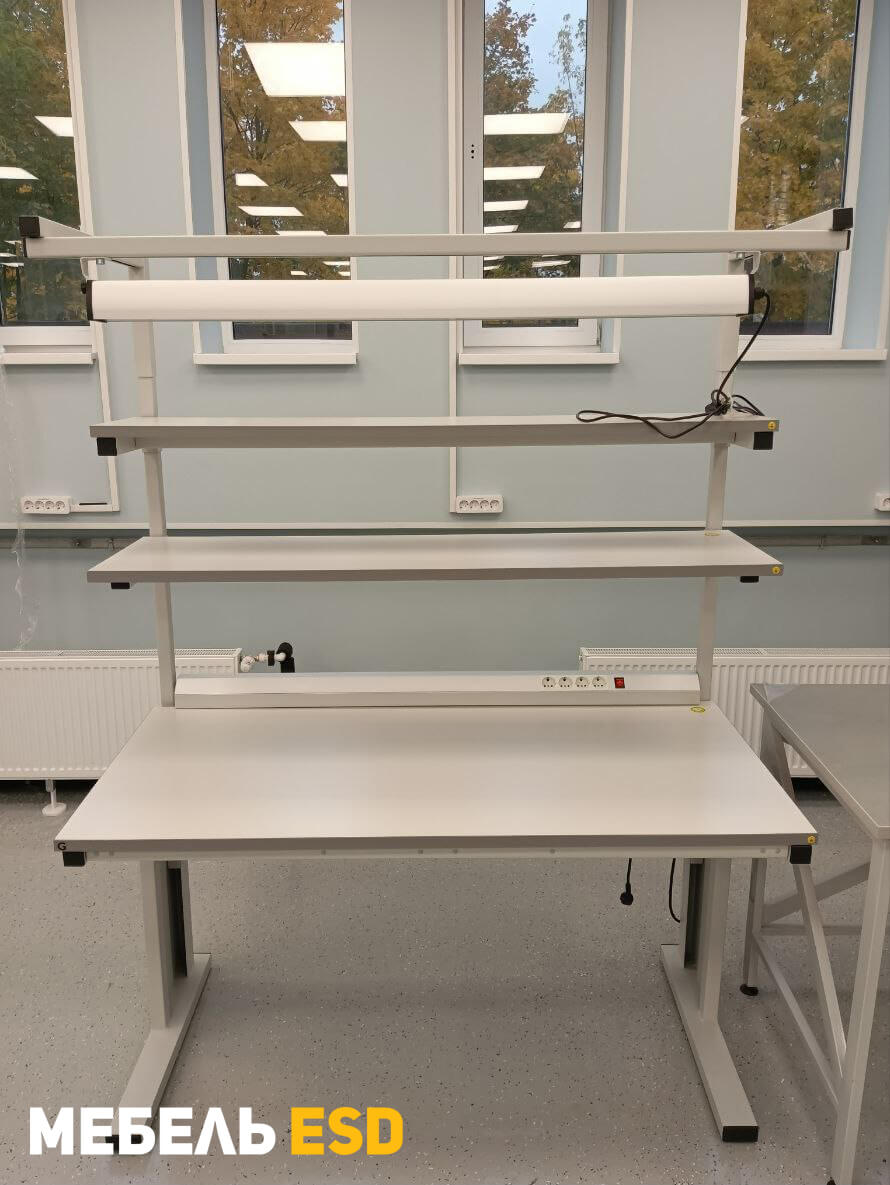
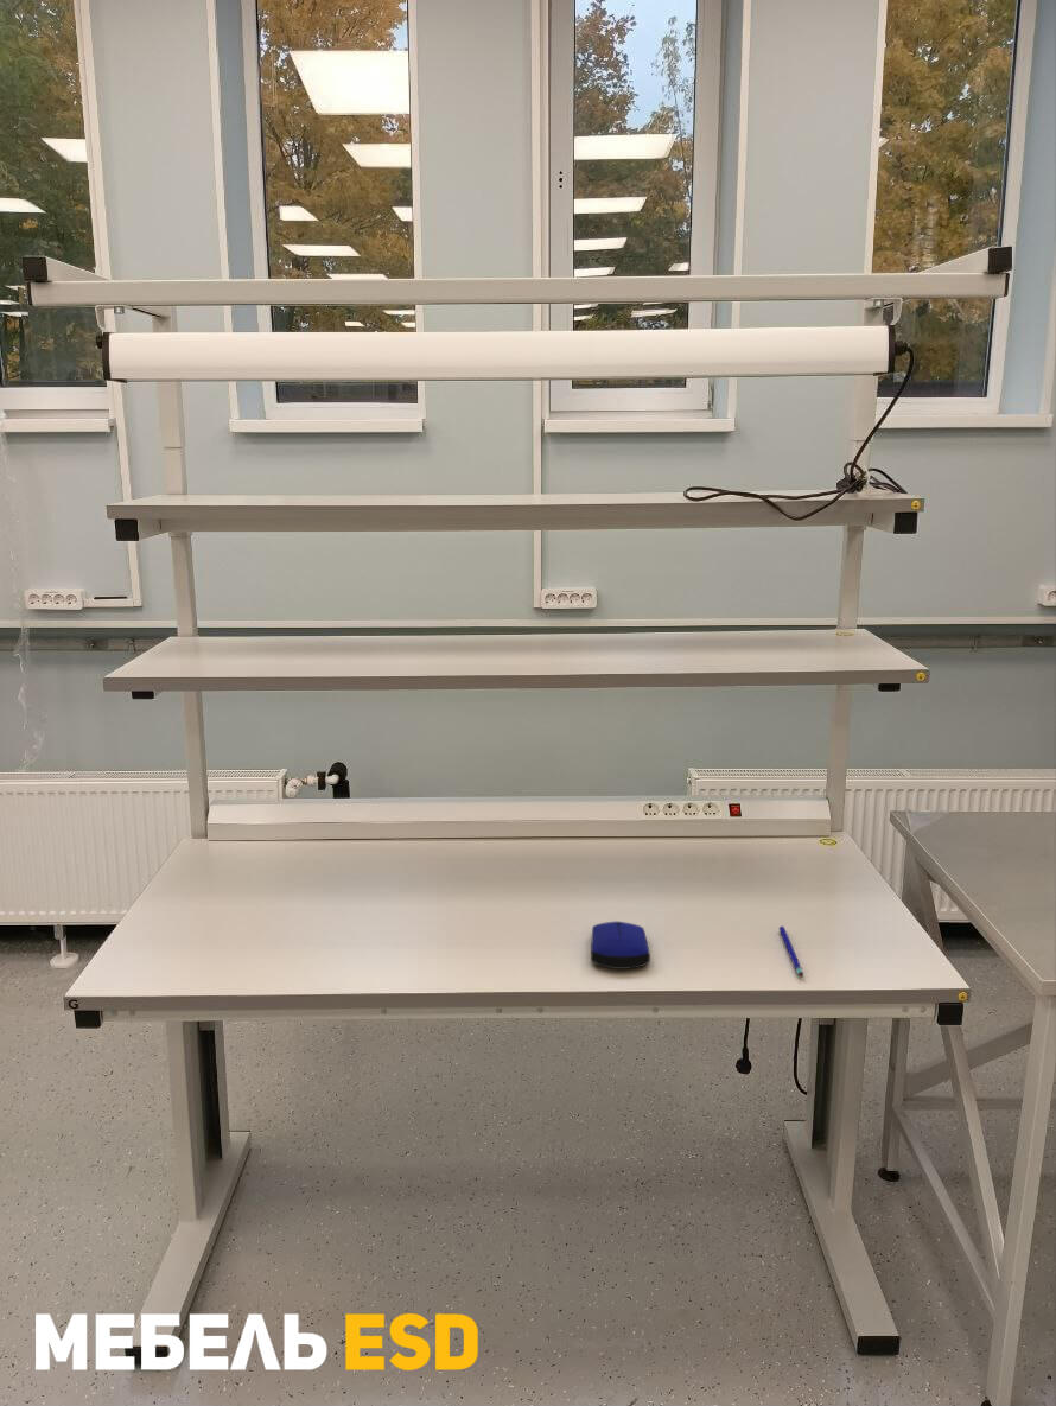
+ pen (790, 950)
+ computer mouse (618, 940)
